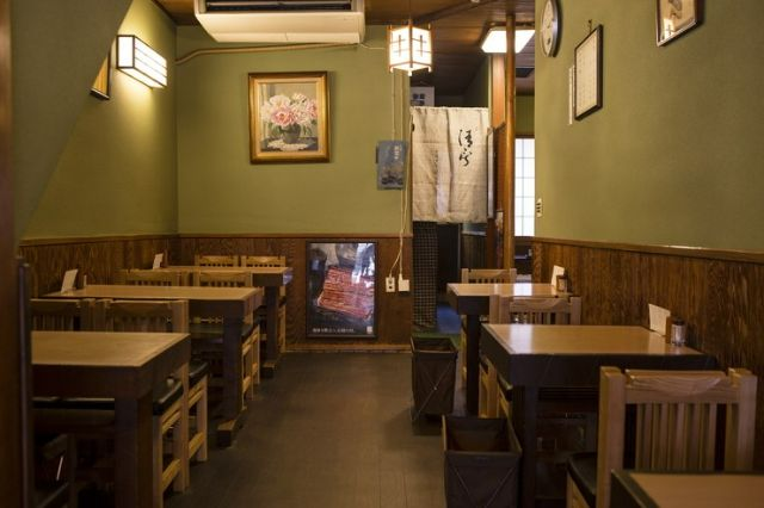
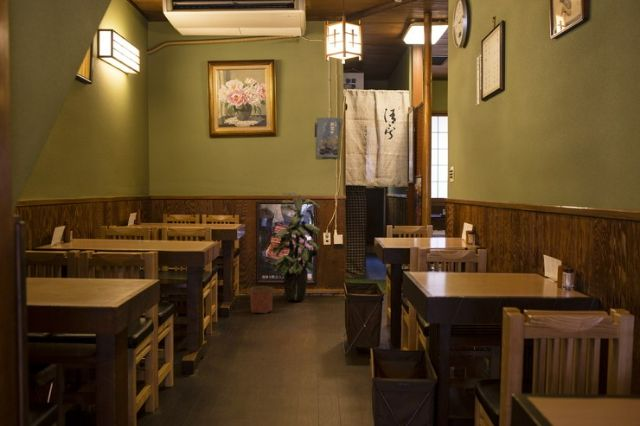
+ indoor plant (293, 246)
+ planter (261, 299)
